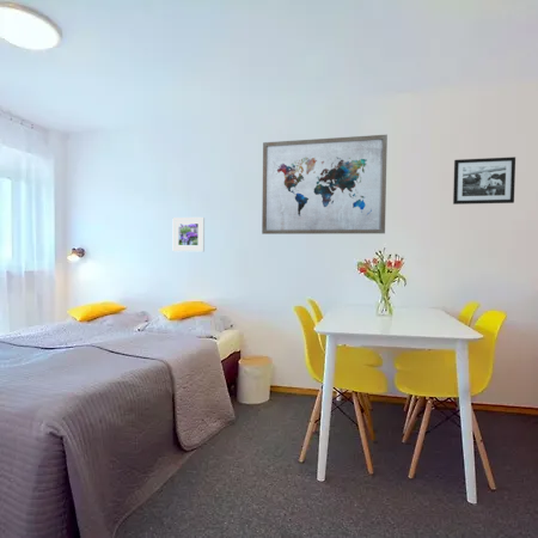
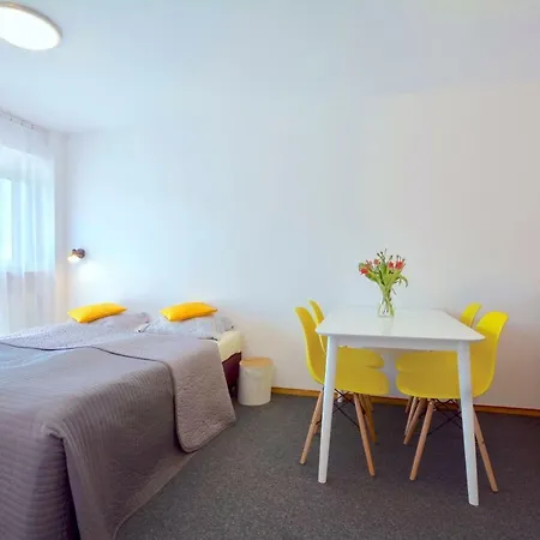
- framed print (188, 234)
- picture frame (483, 181)
- wall art (322, 187)
